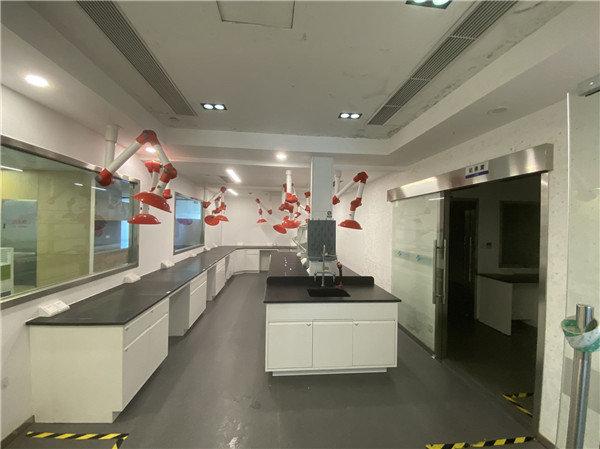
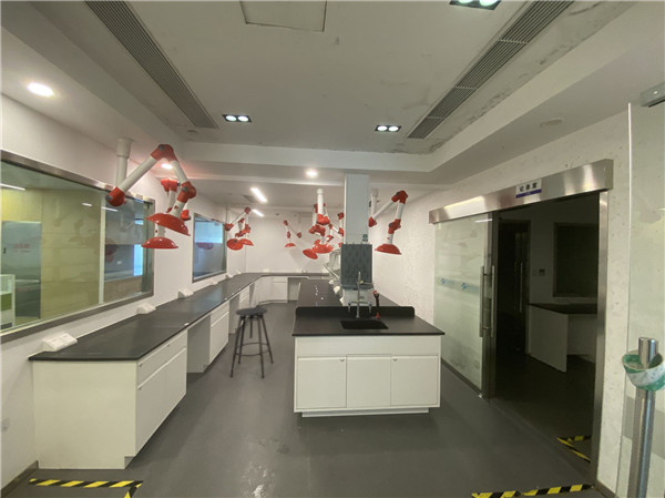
+ stool (252, 337)
